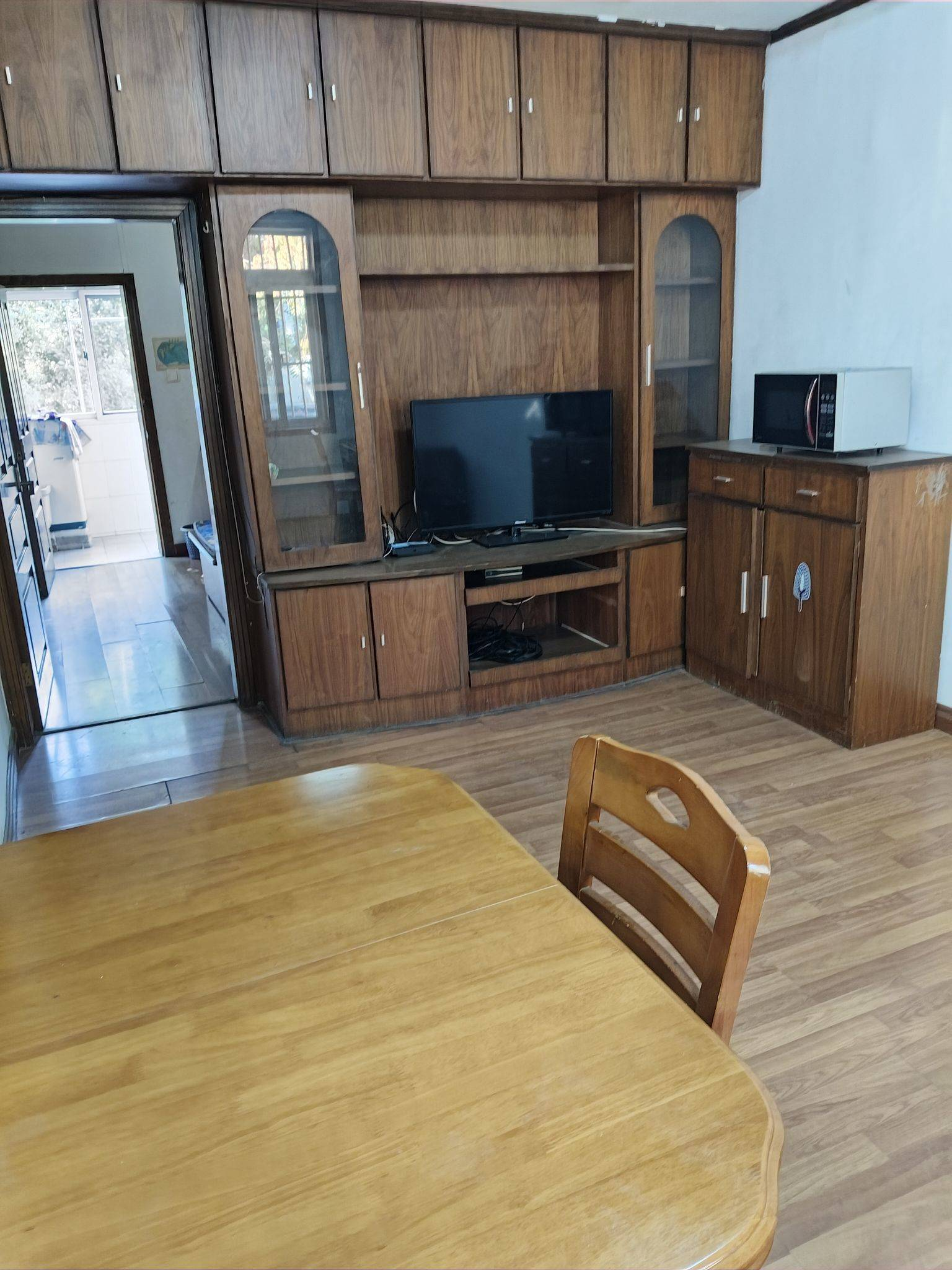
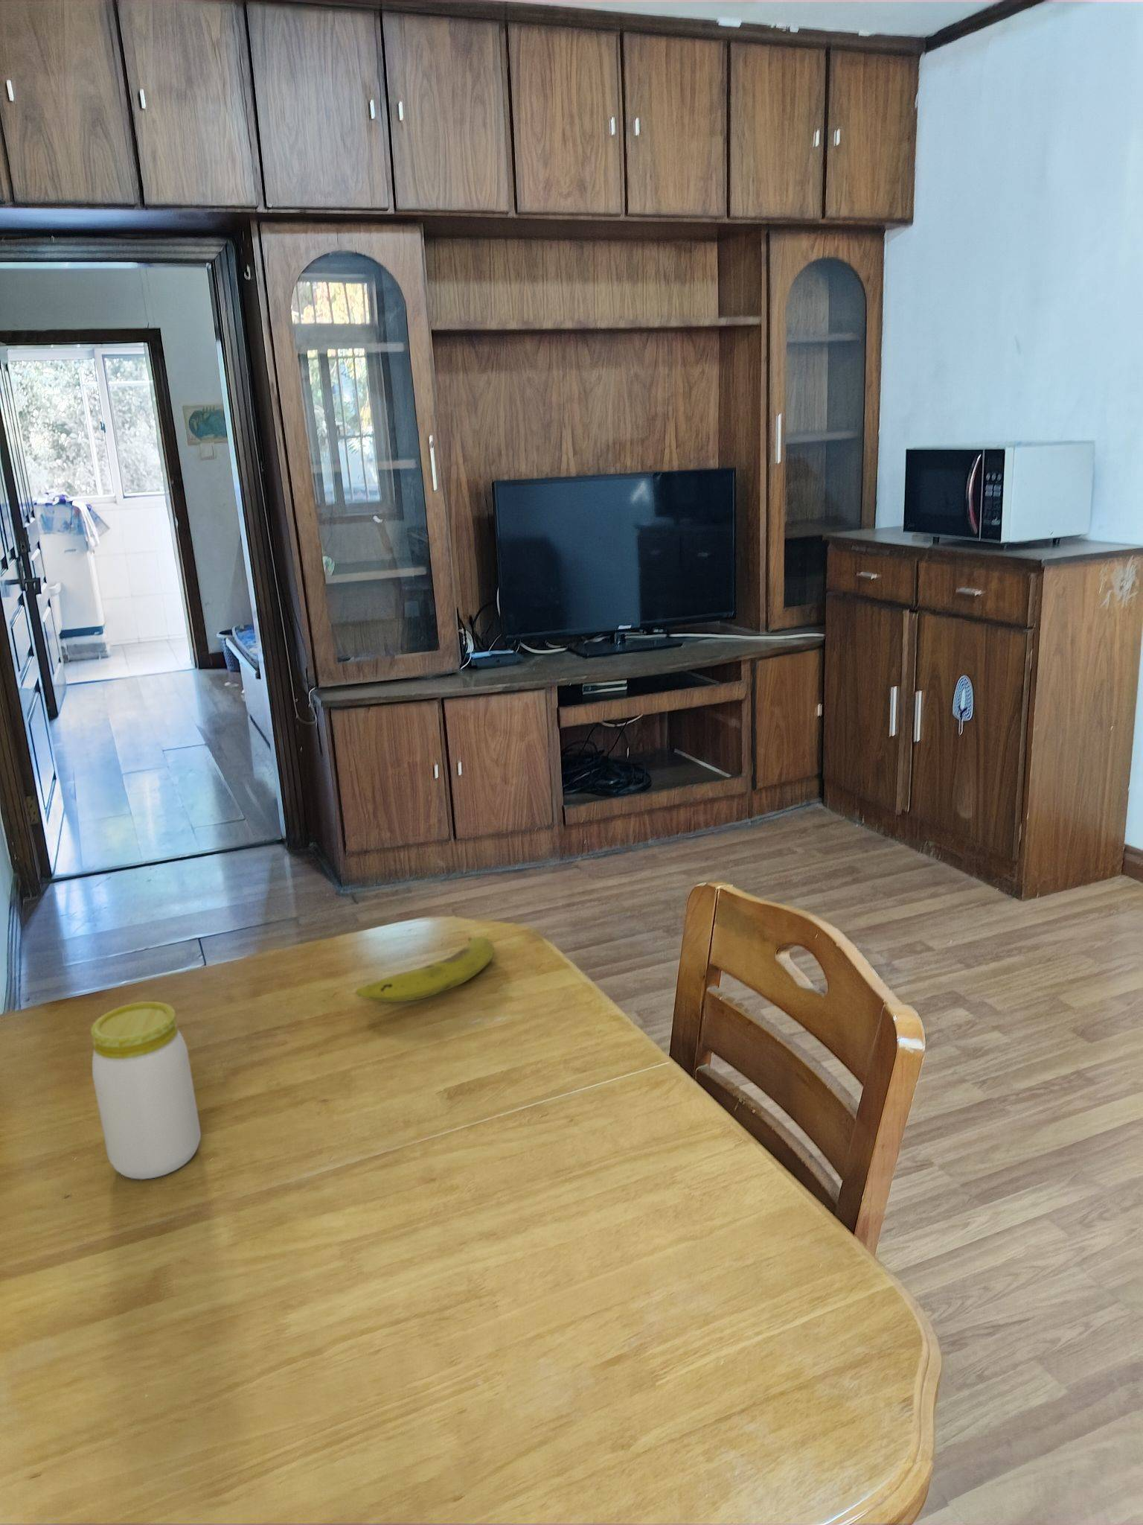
+ jar (145, 1089)
+ fruit (429, 968)
